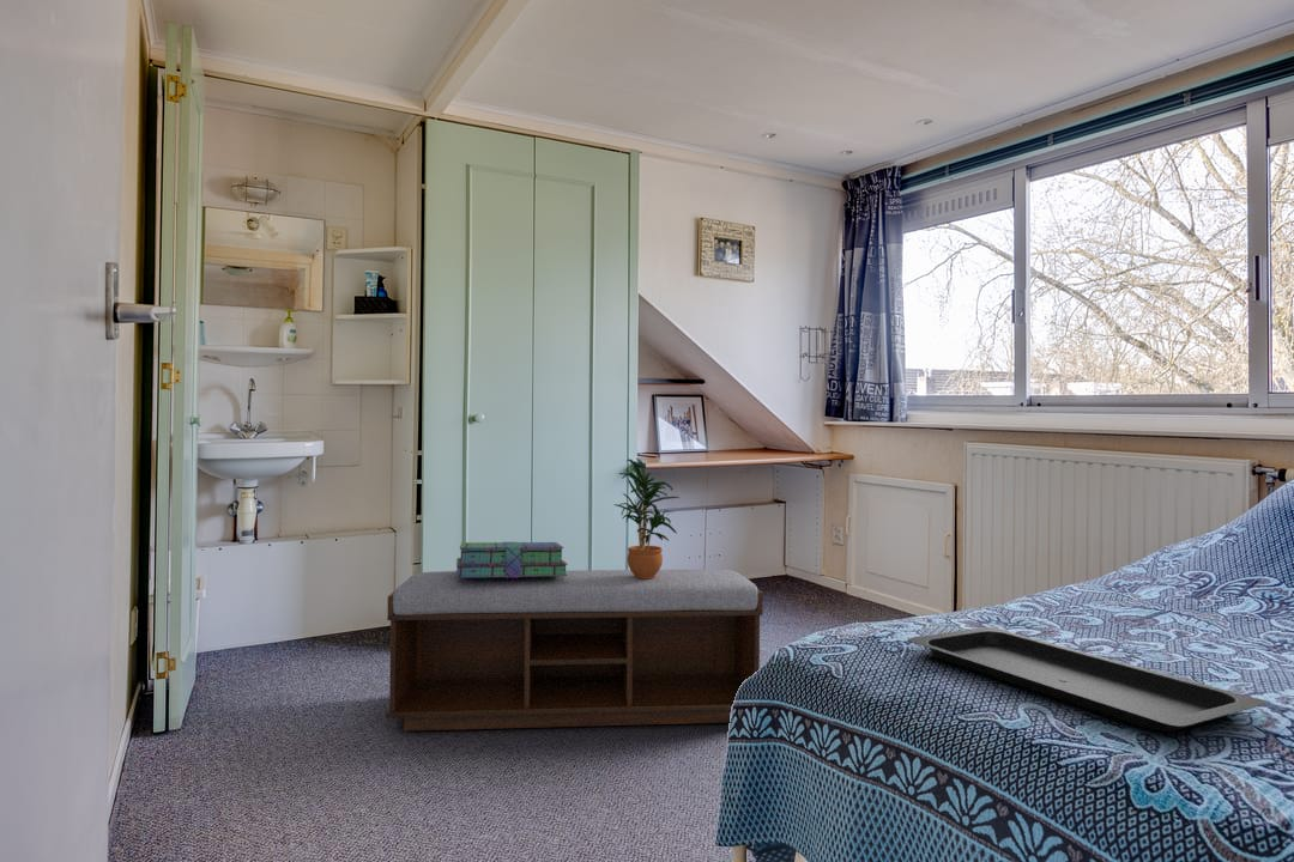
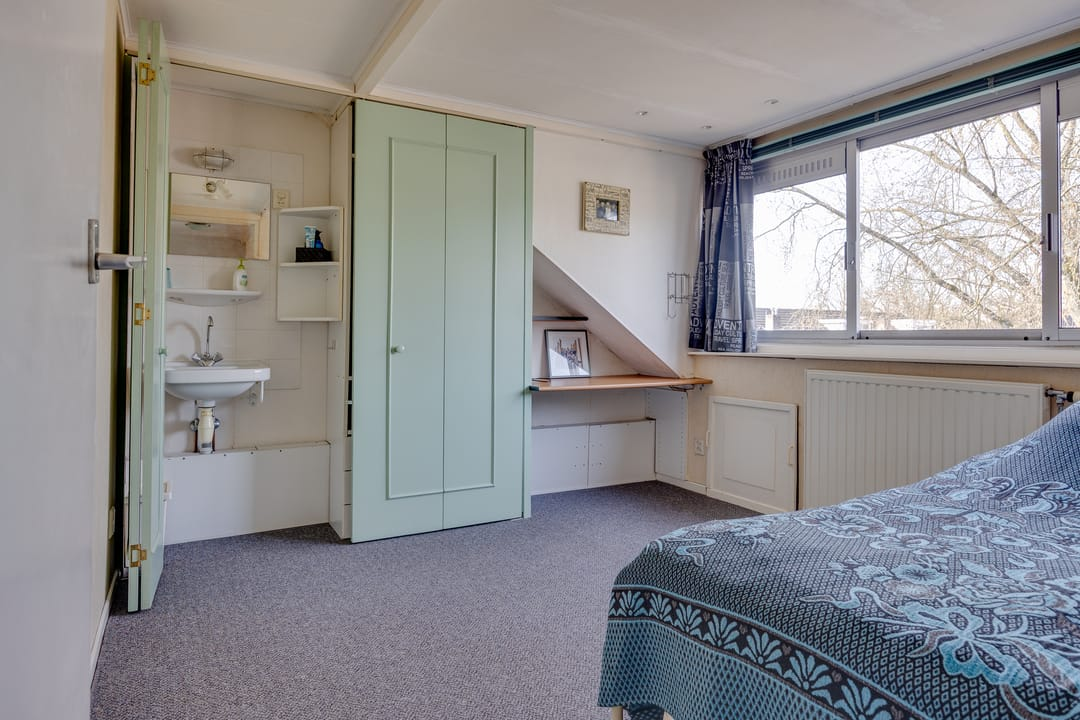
- stack of books (509, 560)
- bench (579, 642)
- potted plant (646, 516)
- serving tray (1063, 673)
